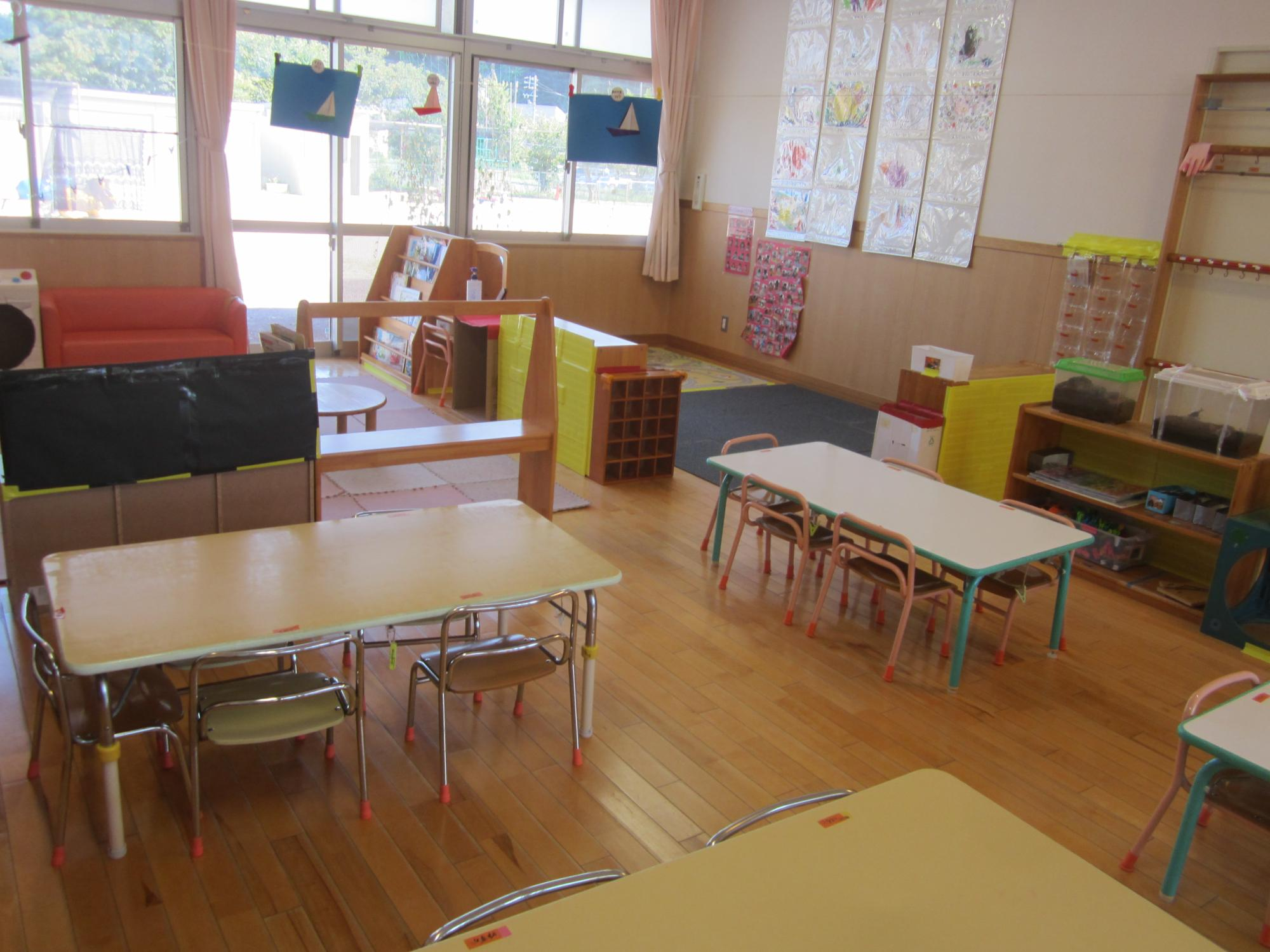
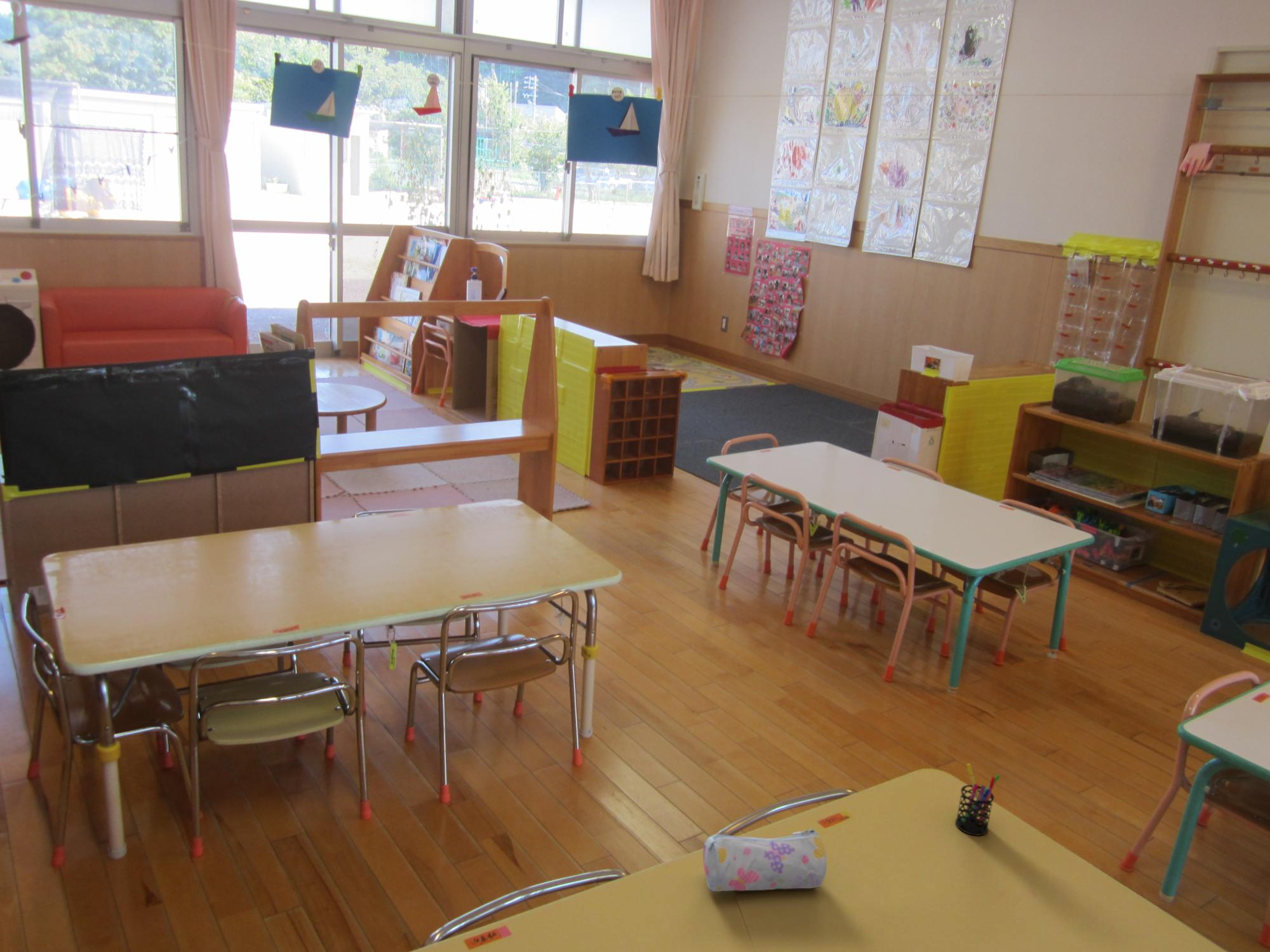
+ pencil case (765, 861)
+ pen holder (980, 798)
